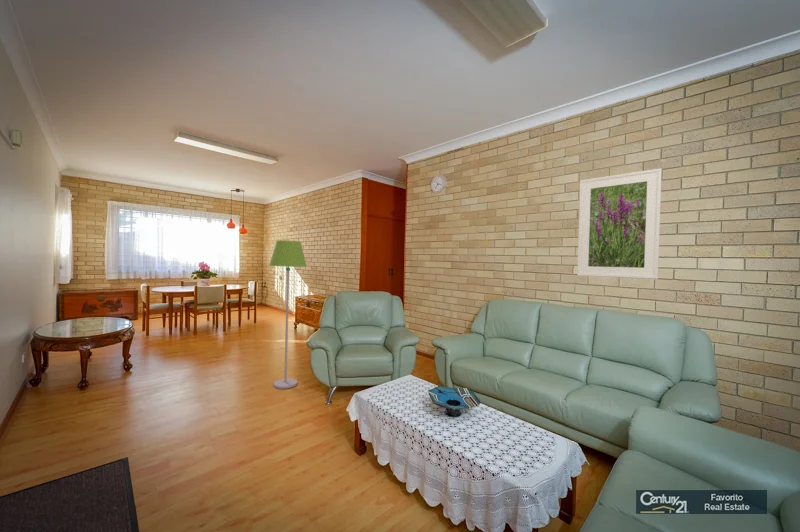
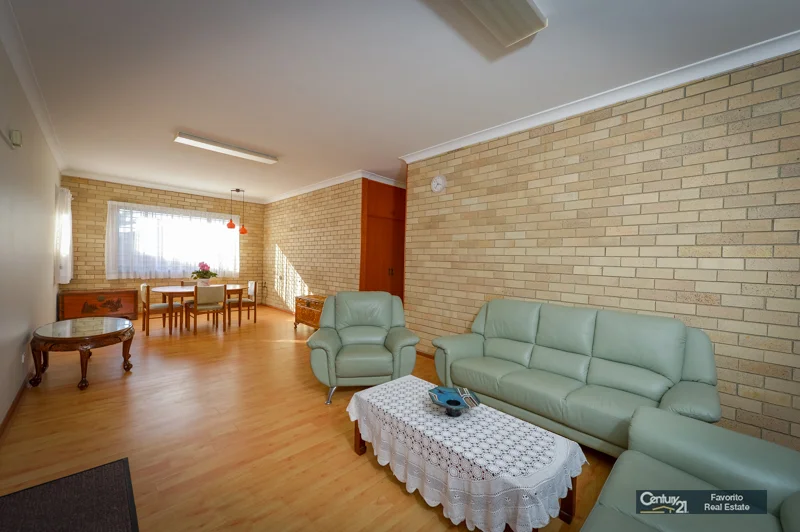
- floor lamp (287, 313)
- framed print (616, 226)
